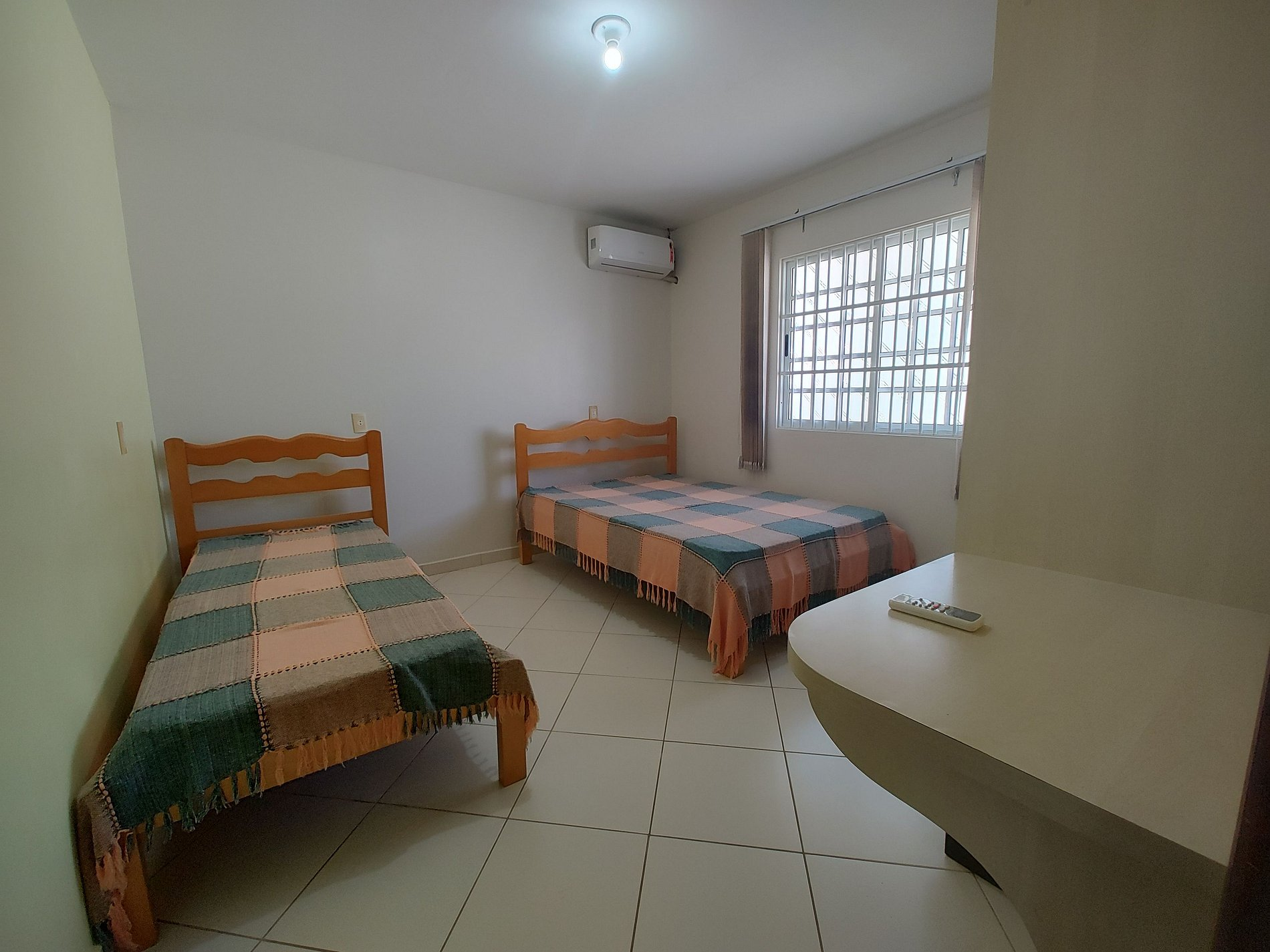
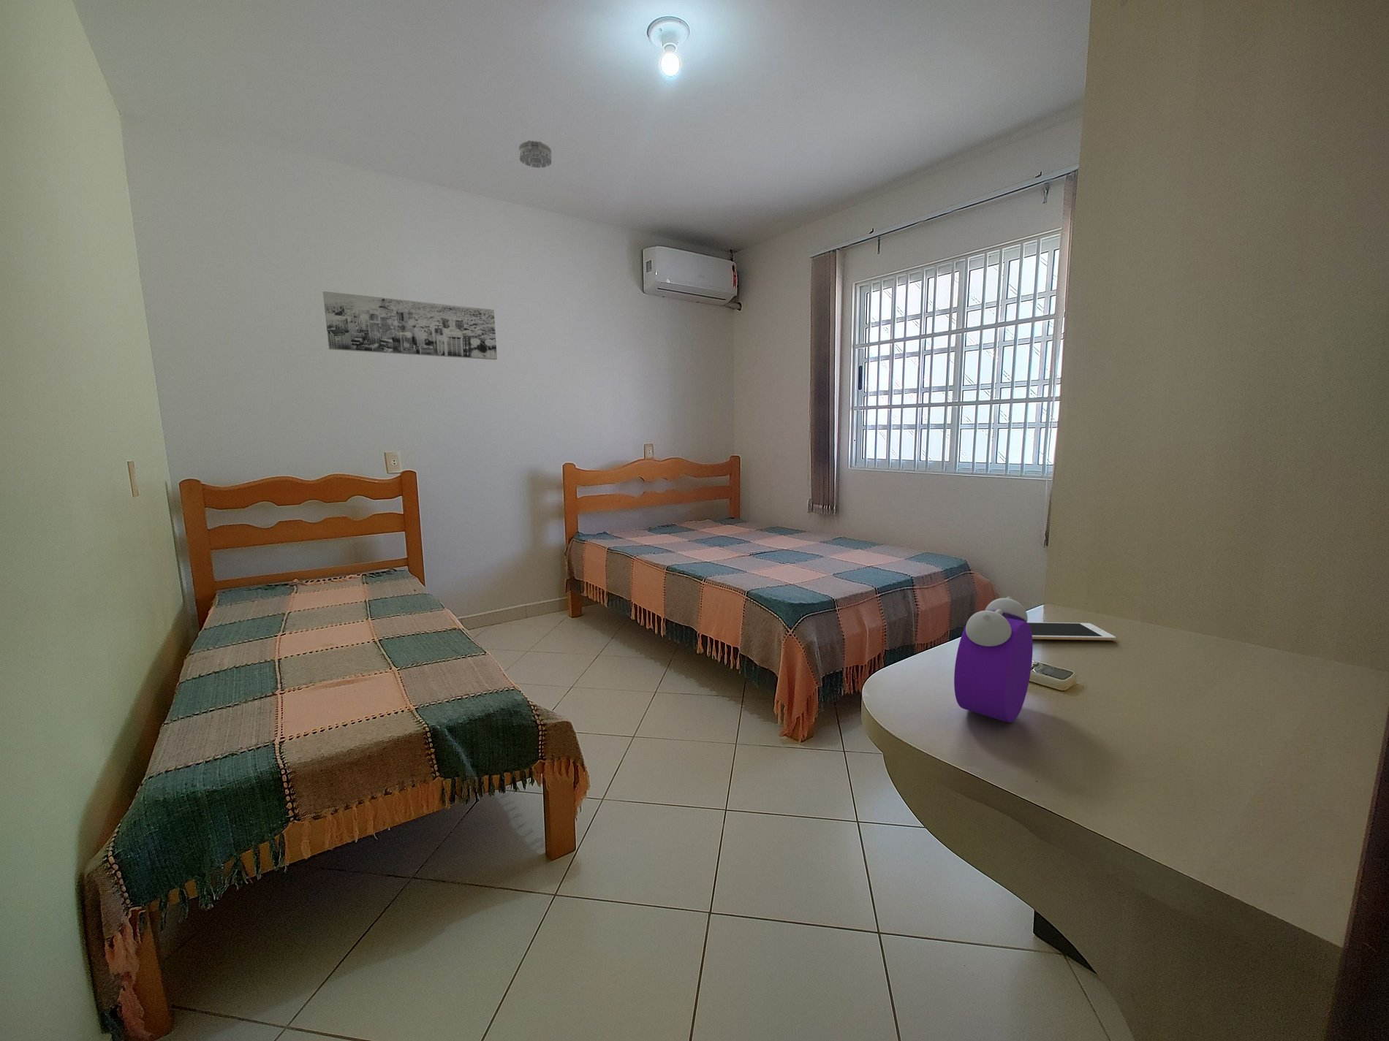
+ cell phone (1055, 631)
+ alarm clock (995, 659)
+ smoke detector (535, 153)
+ wall art (416, 328)
